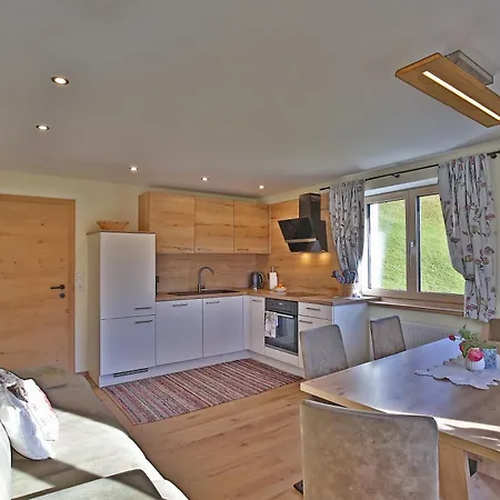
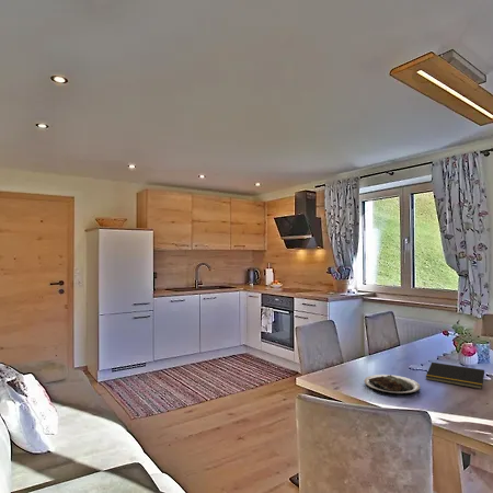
+ plate (391, 382)
+ notepad (455, 374)
